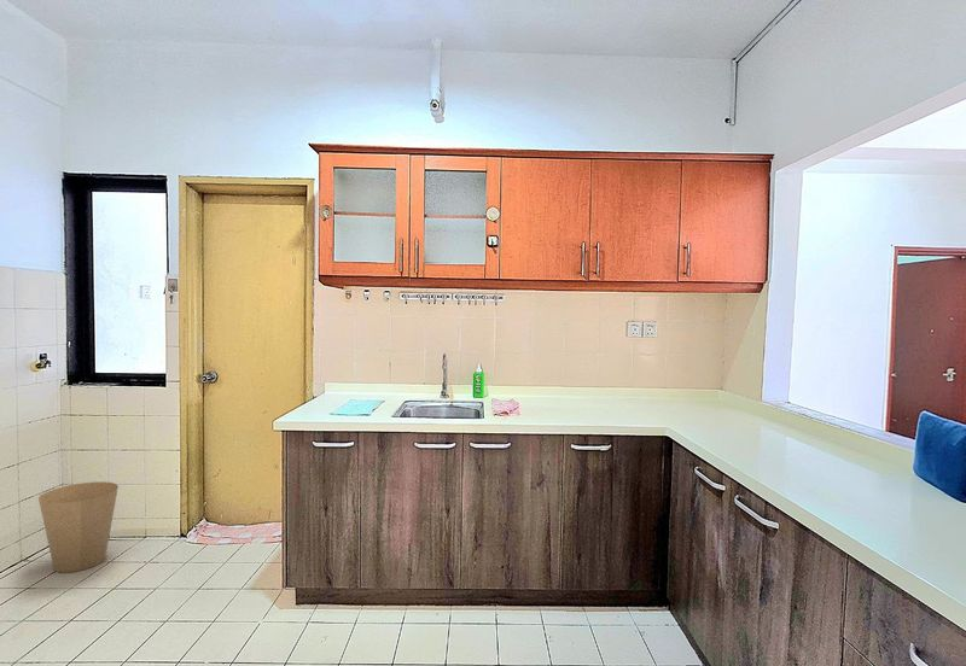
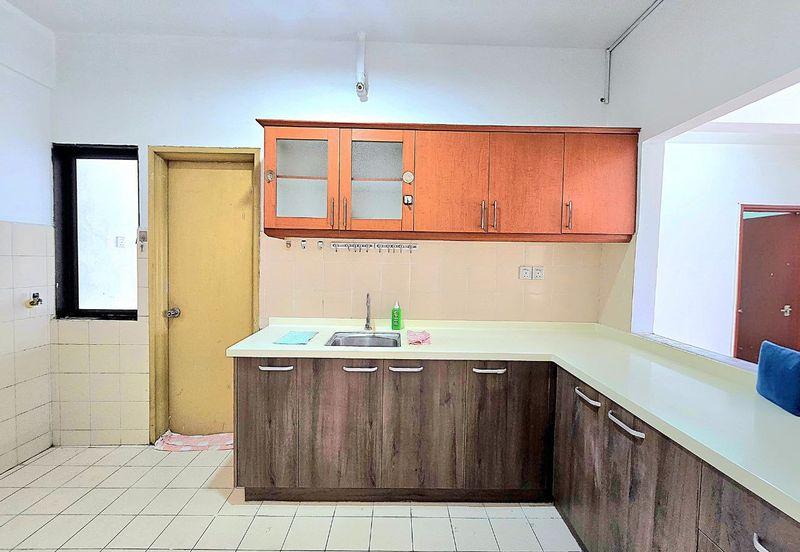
- trash can (80, 527)
